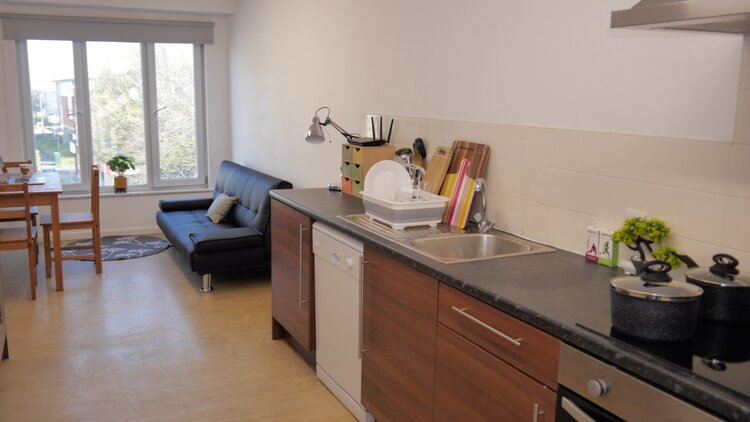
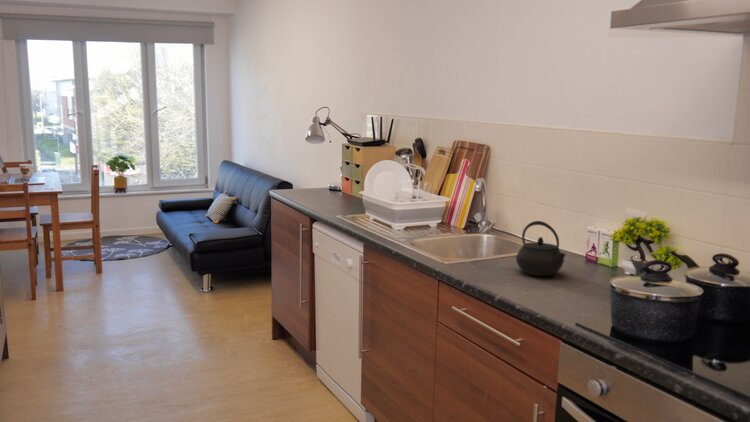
+ kettle (542, 248)
